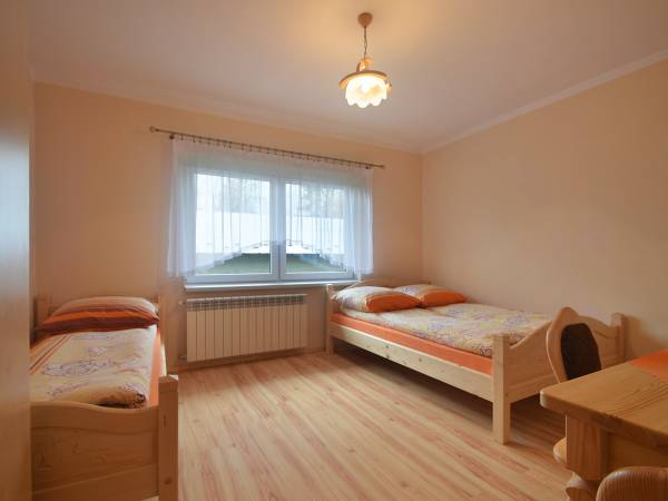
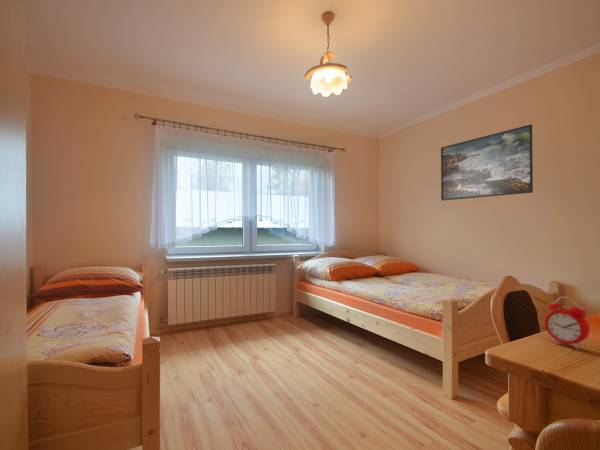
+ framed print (481, 167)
+ alarm clock (566, 320)
